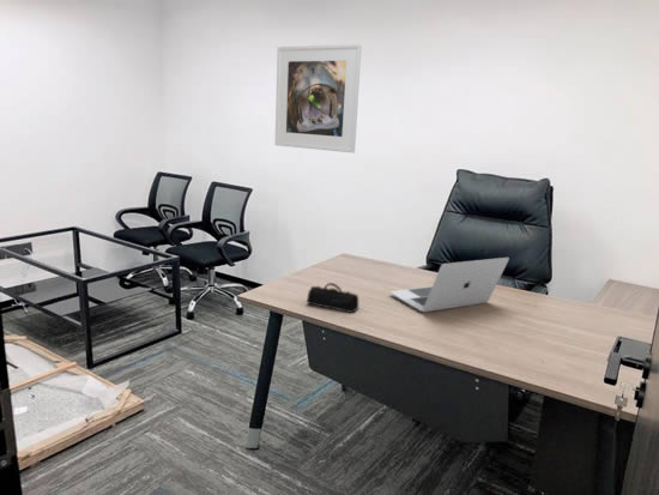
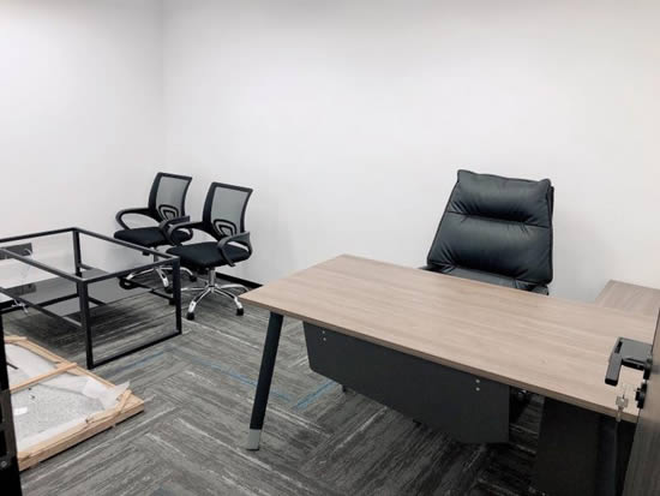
- laptop (446, 276)
- pencil case (333, 294)
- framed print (315, 98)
